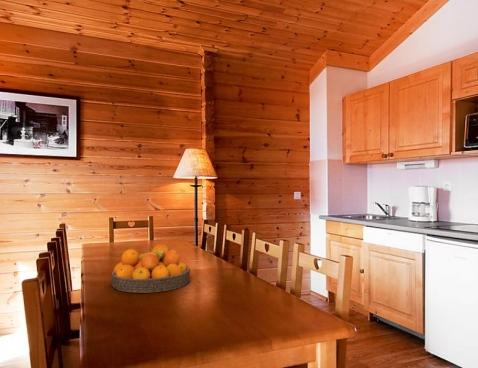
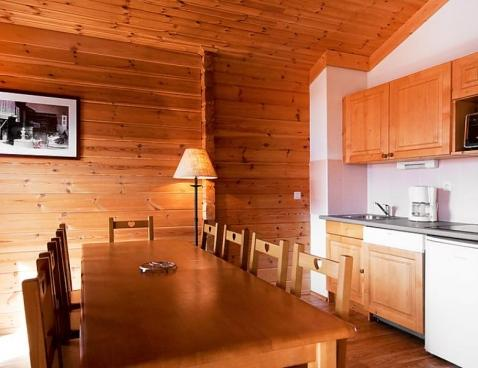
- fruit bowl (151, 264)
